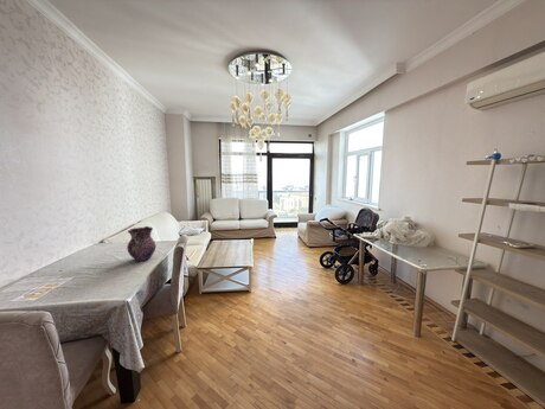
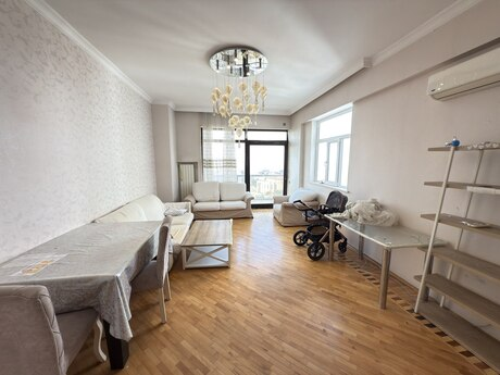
- vase (141, 243)
